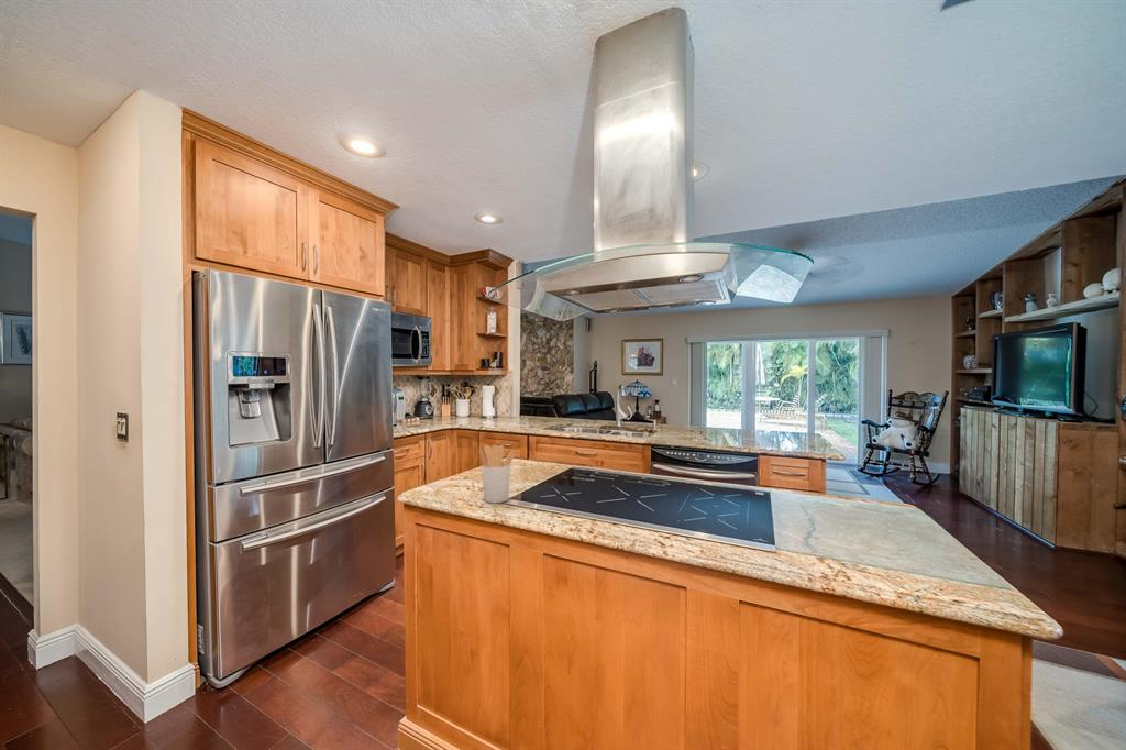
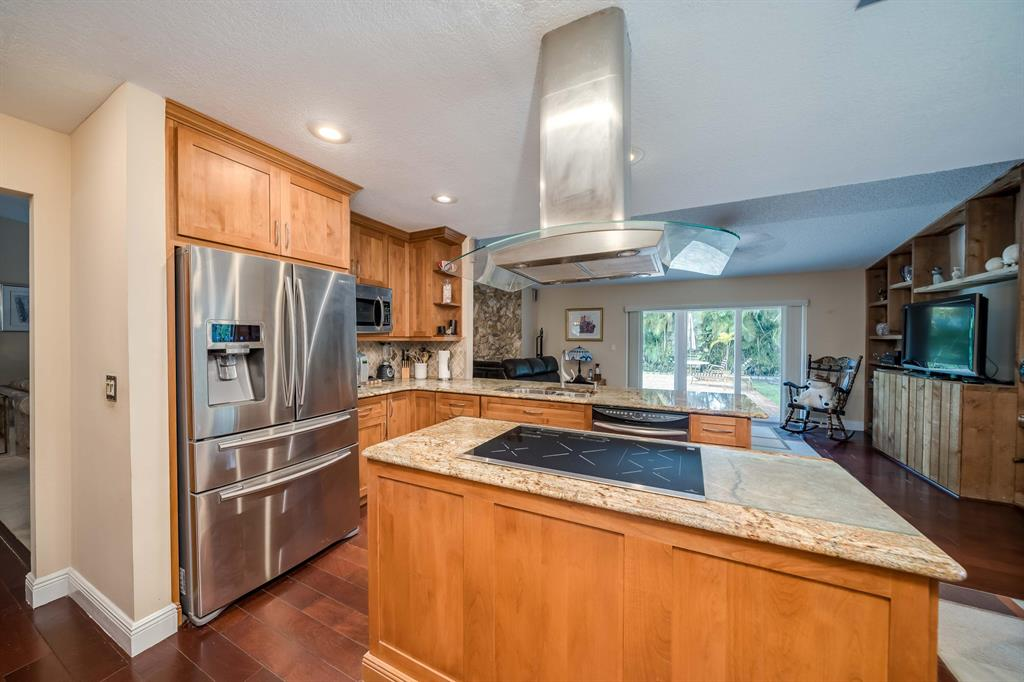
- utensil holder (495, 471)
